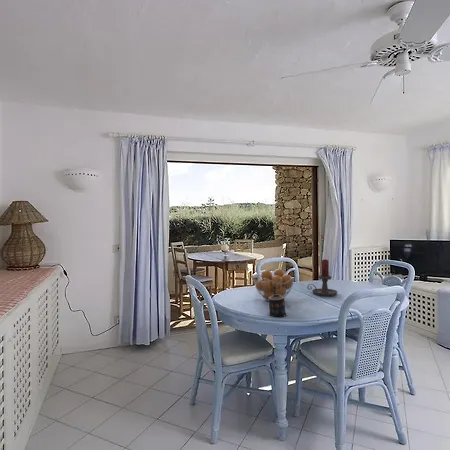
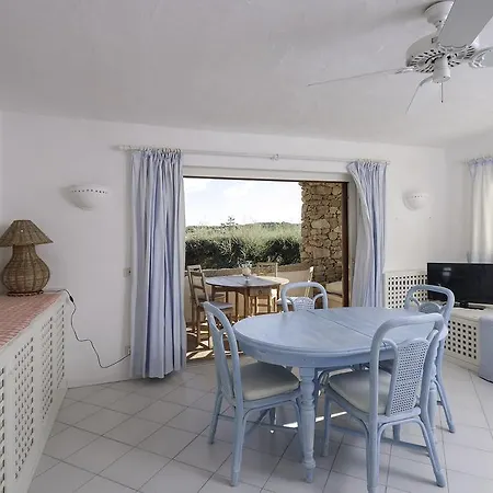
- candle holder (321, 276)
- fruit basket (273, 284)
- candle (277, 304)
